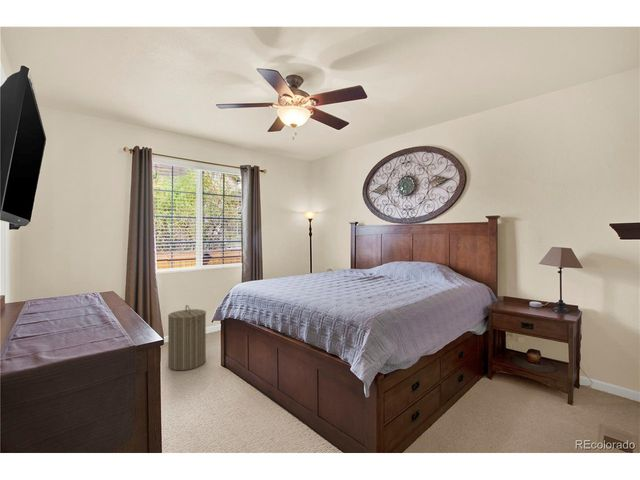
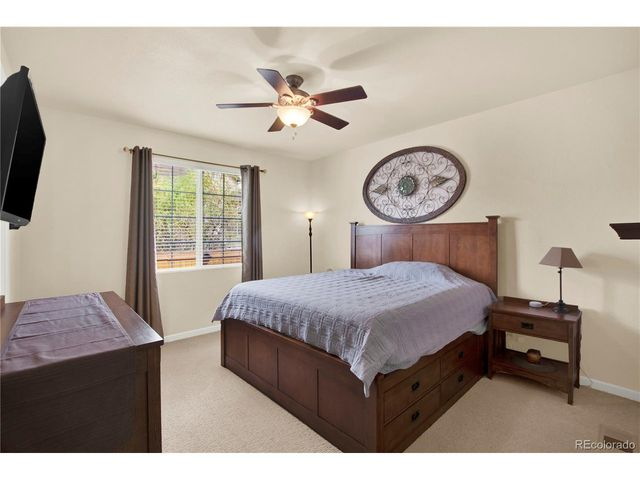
- laundry hamper (187, 334)
